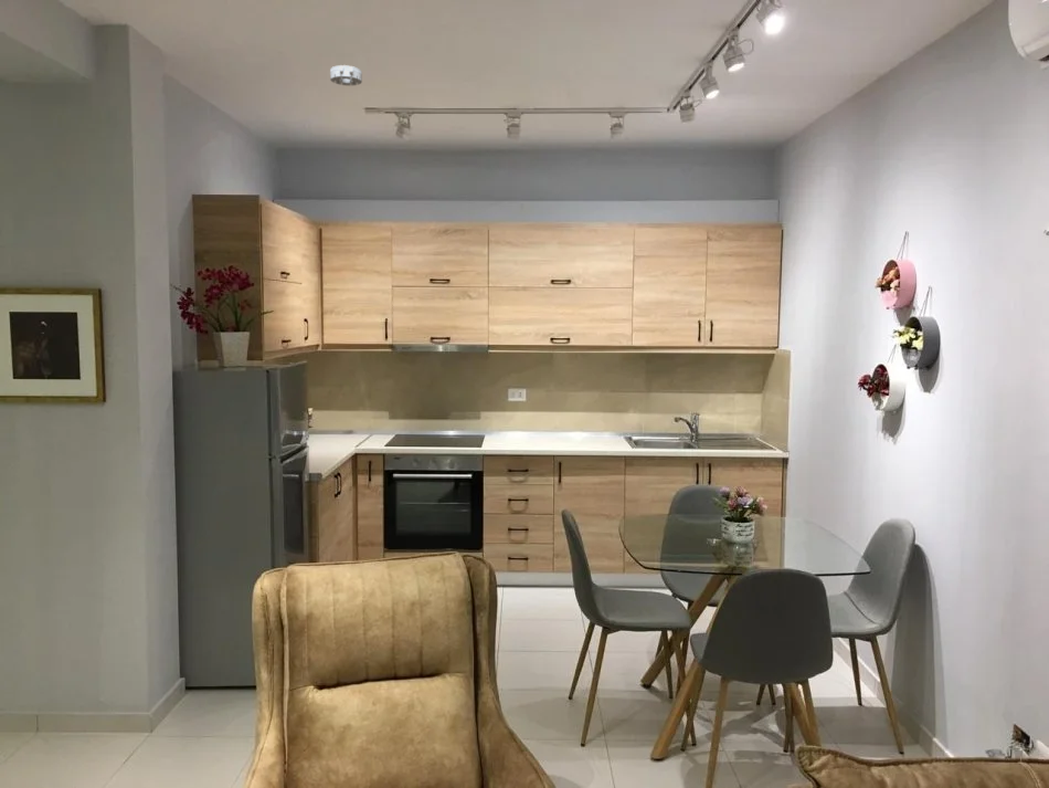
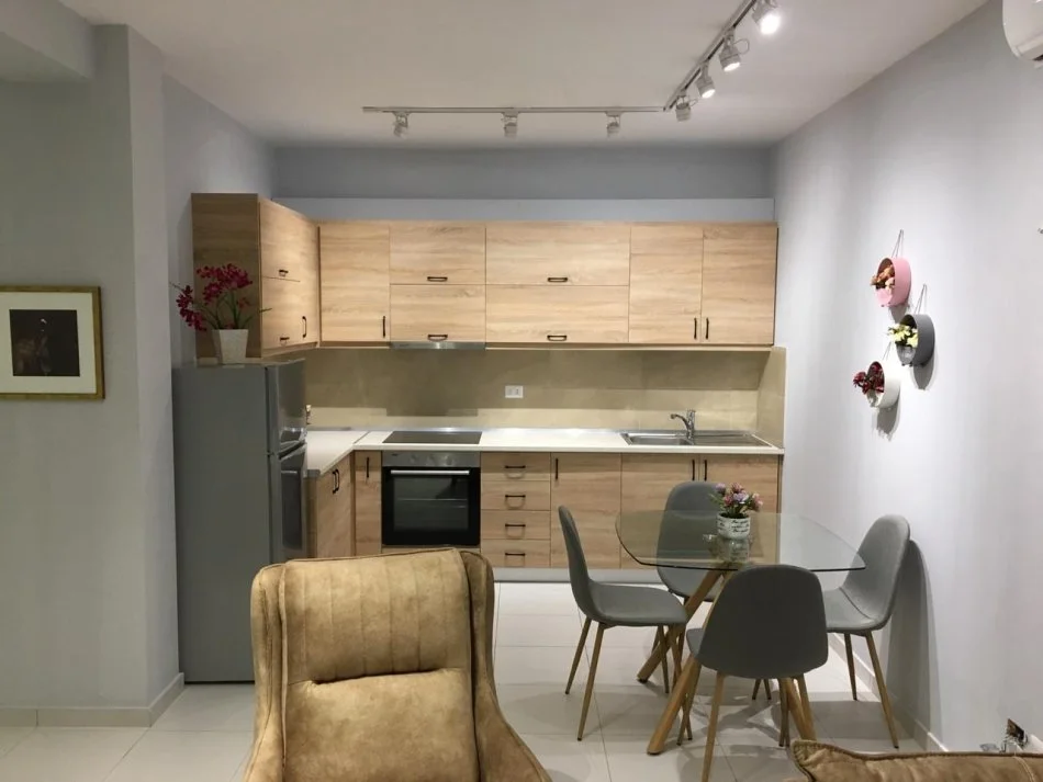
- smoke detector (346, 74)
